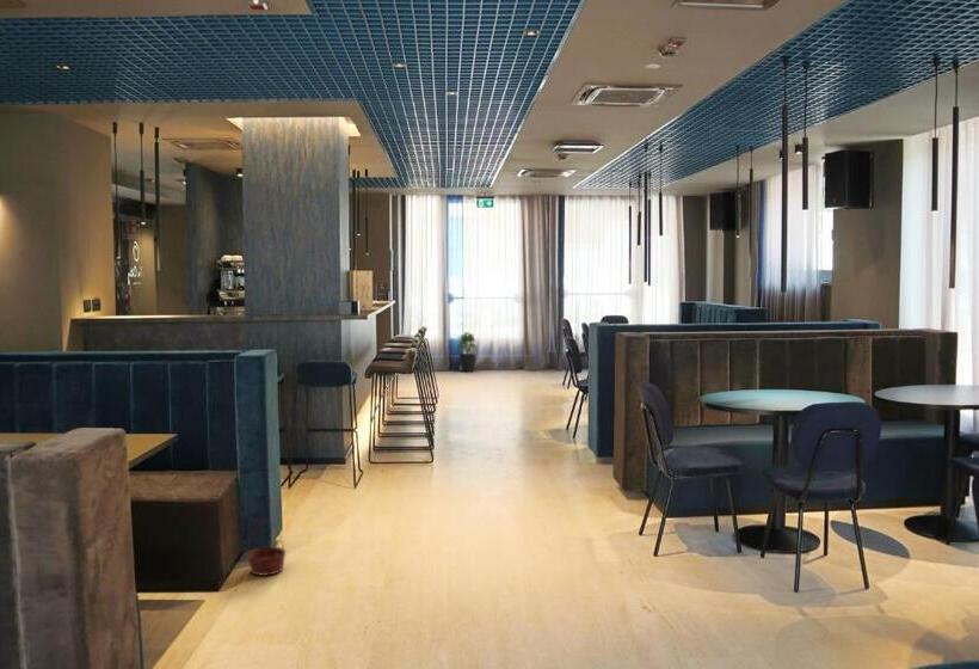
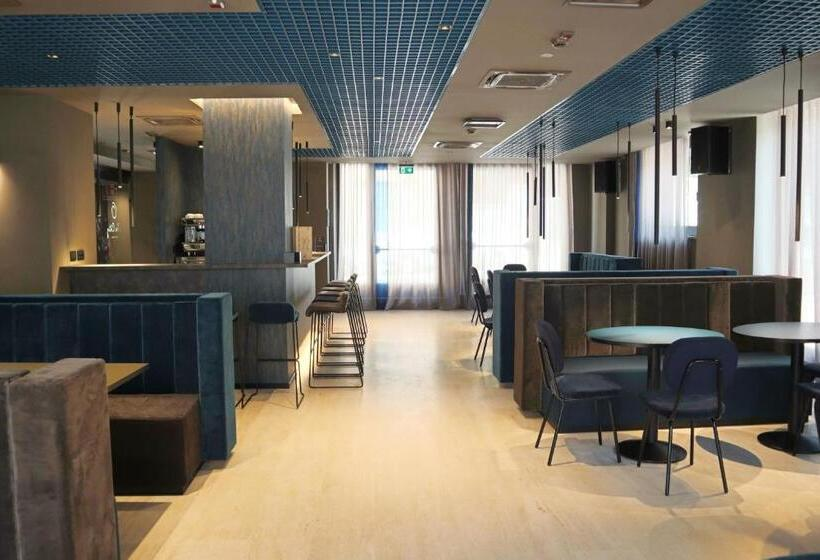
- basket (266, 547)
- potted plant (466, 351)
